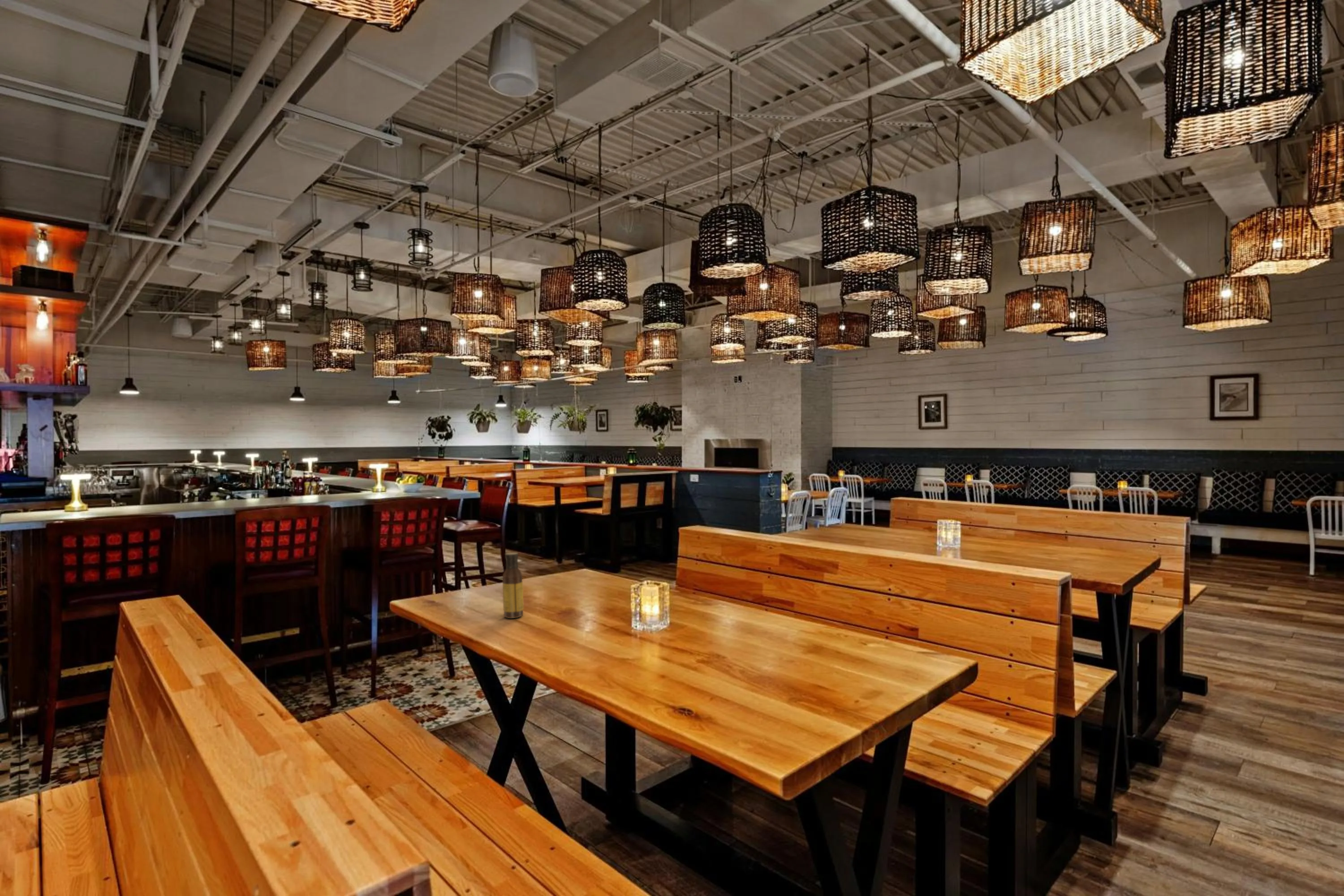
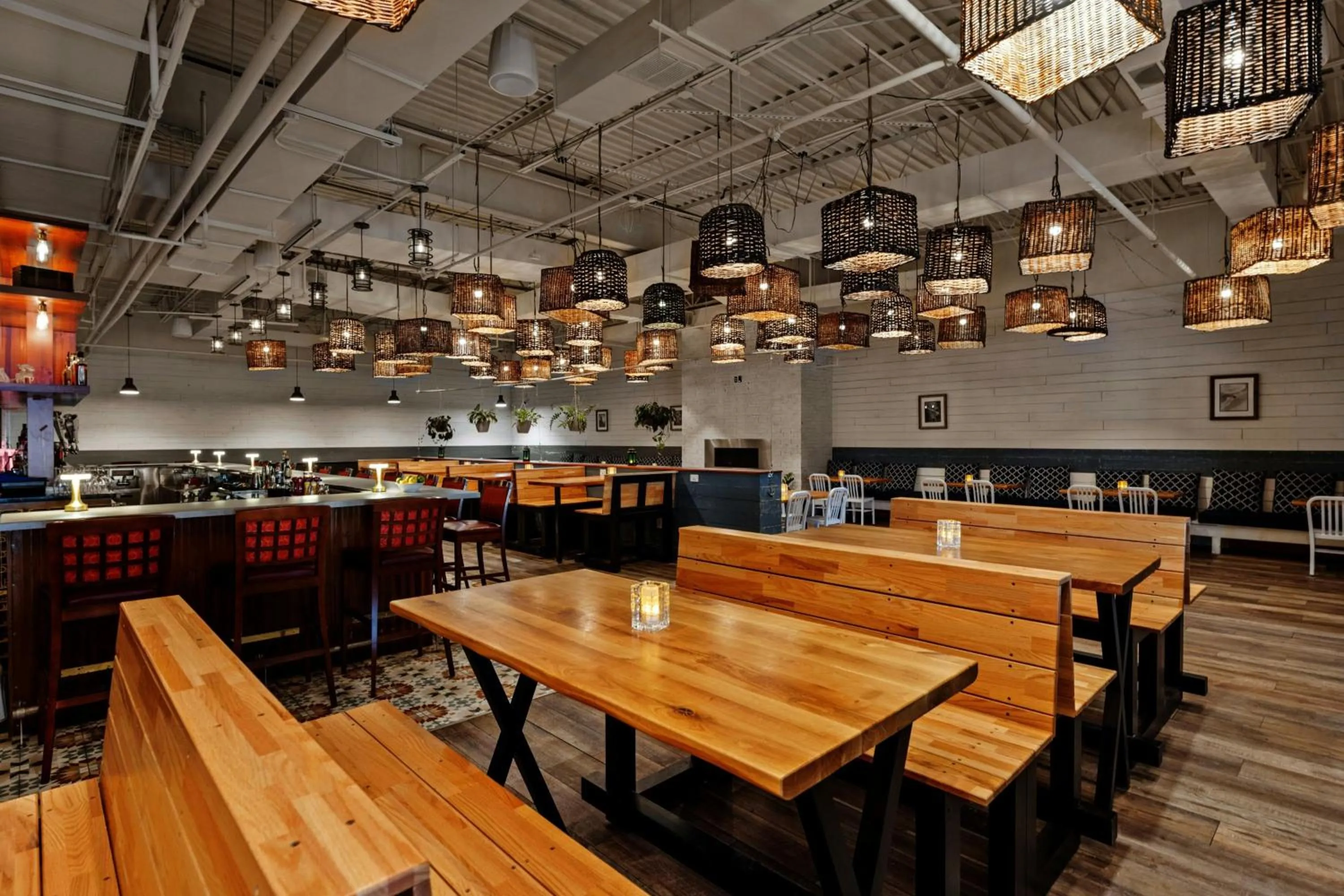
- sauce bottle (513, 584)
